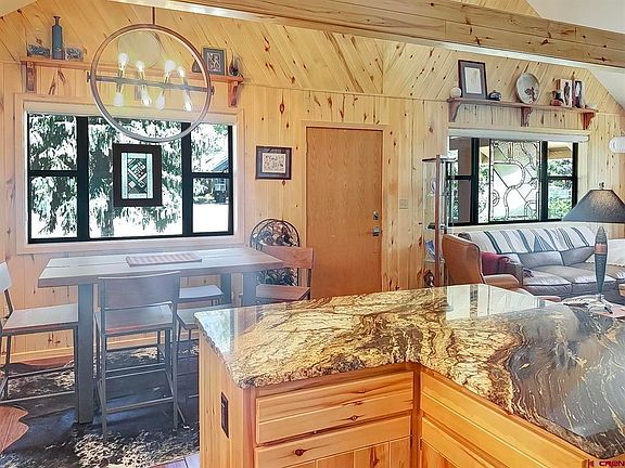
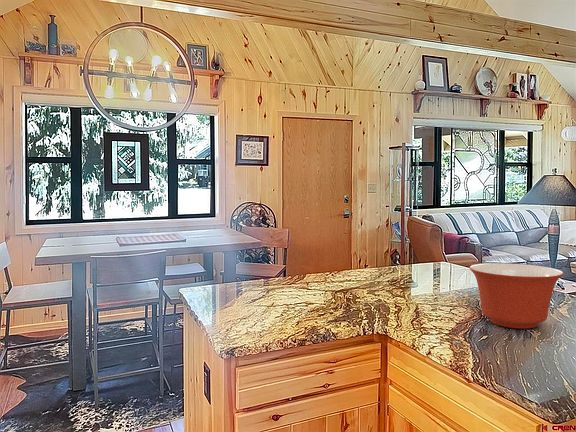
+ mixing bowl (514, 296)
